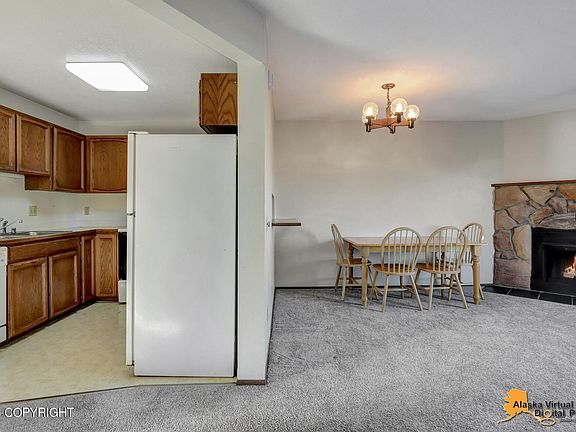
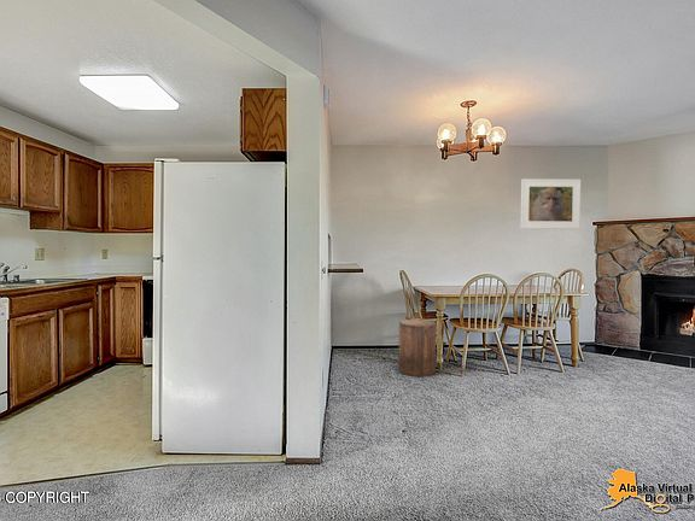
+ stool (416, 346)
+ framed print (550, 204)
